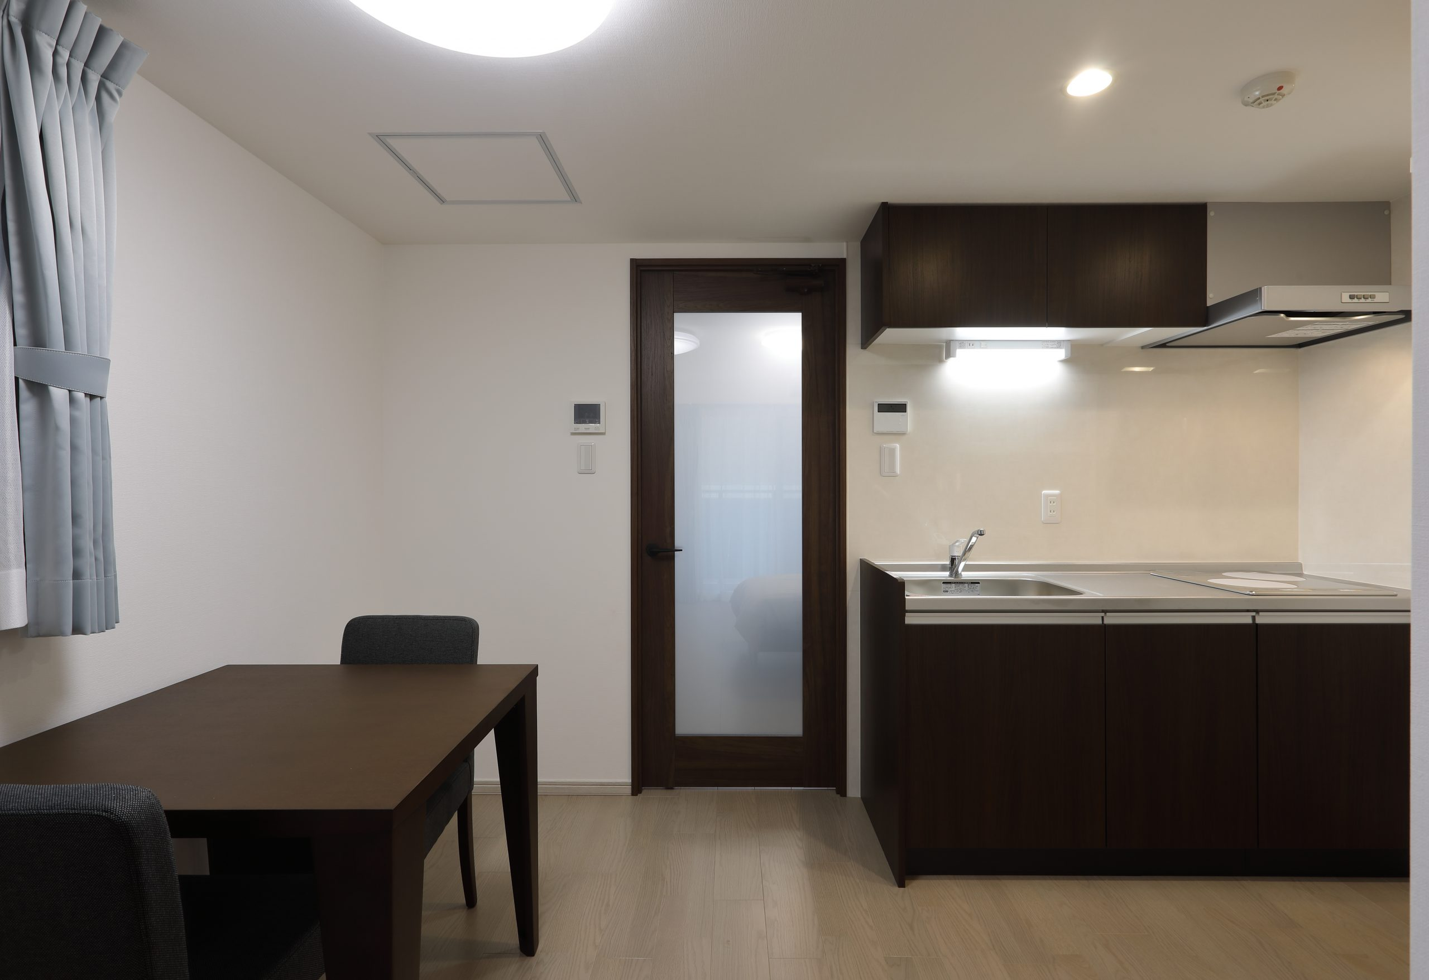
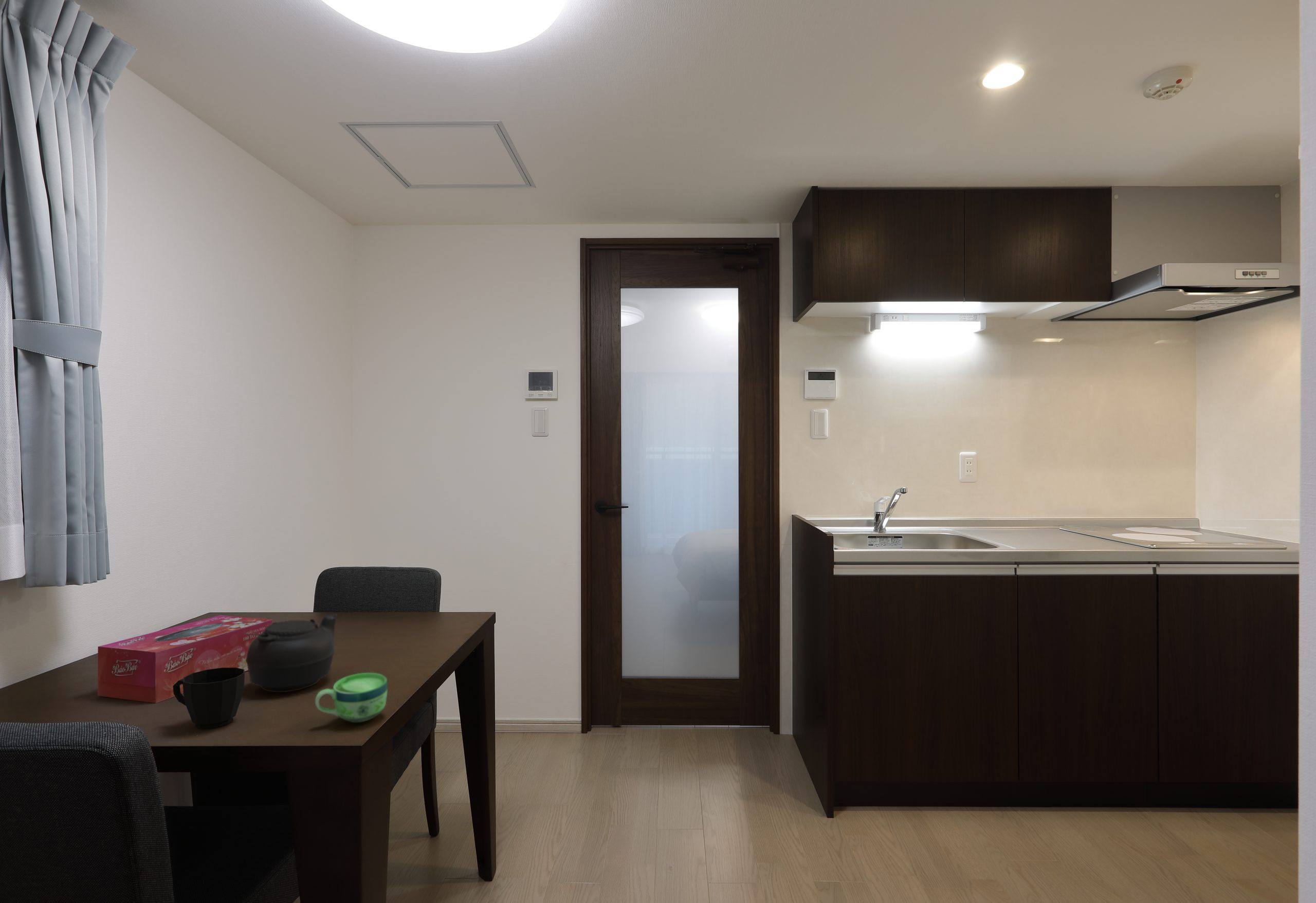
+ cup (212, 698)
+ tissue box (191, 654)
+ teapot (298, 652)
+ cup (353, 701)
